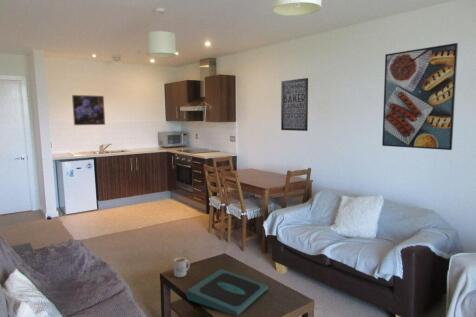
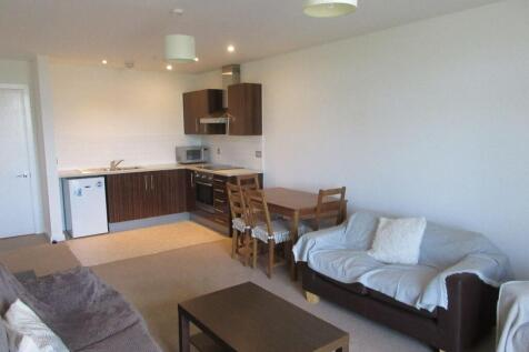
- mug (182, 266)
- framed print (416, 99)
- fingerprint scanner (228, 290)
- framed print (89, 110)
- wall art (294, 105)
